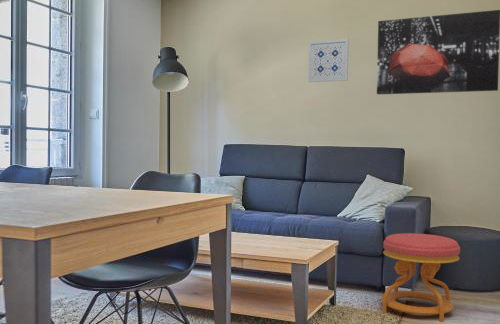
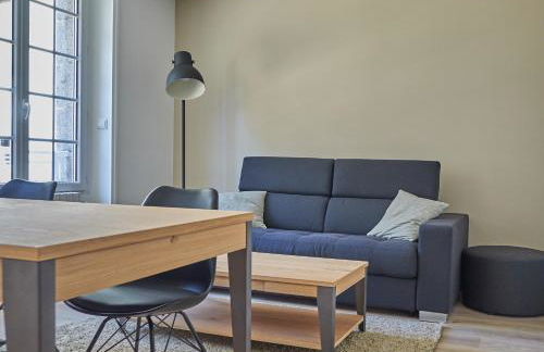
- wall art (435, 54)
- wall art (328, 61)
- stool (414, 272)
